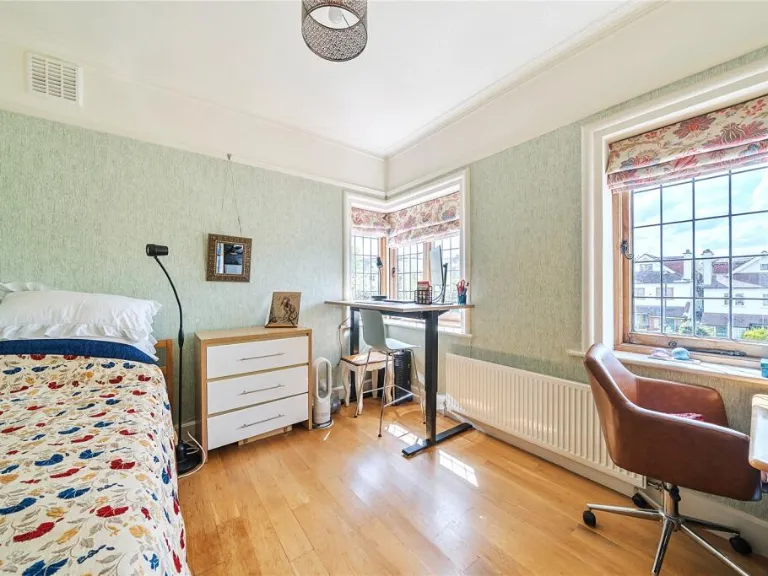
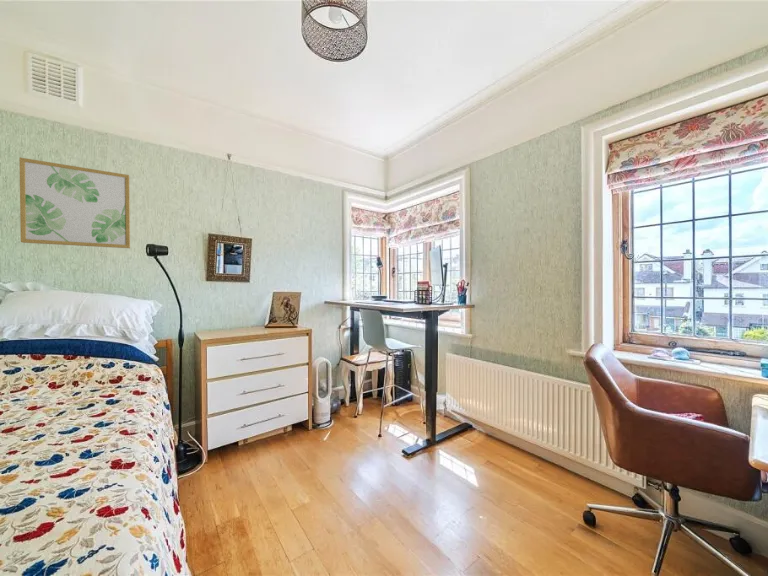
+ wall art (79, 206)
